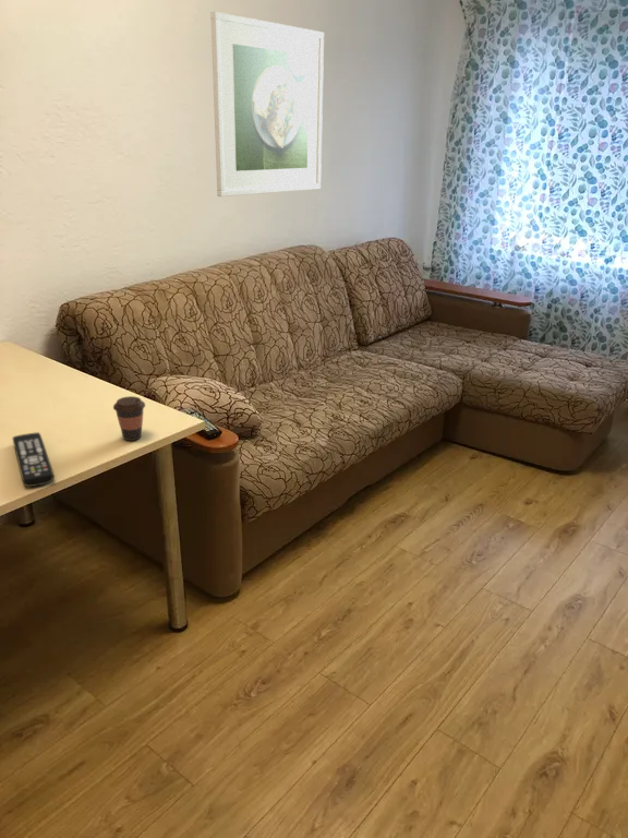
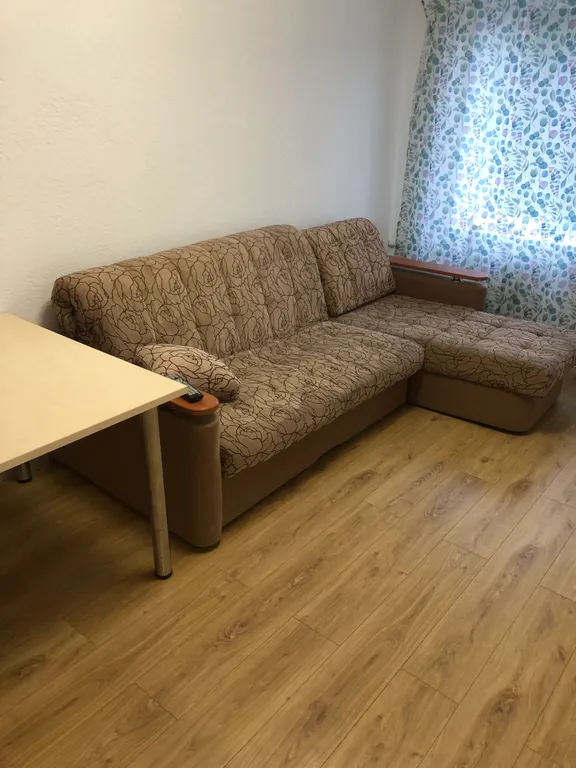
- remote control (32, 457)
- coffee cup (130, 419)
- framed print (273, 111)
